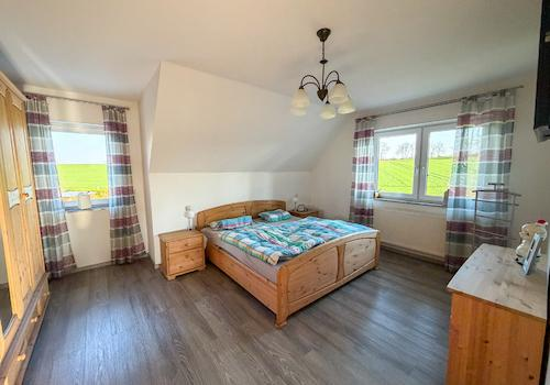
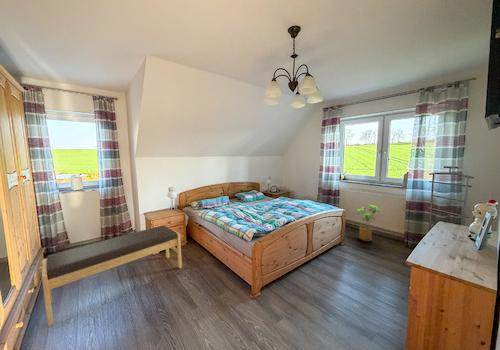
+ house plant (366, 222)
+ bench (121, 262)
